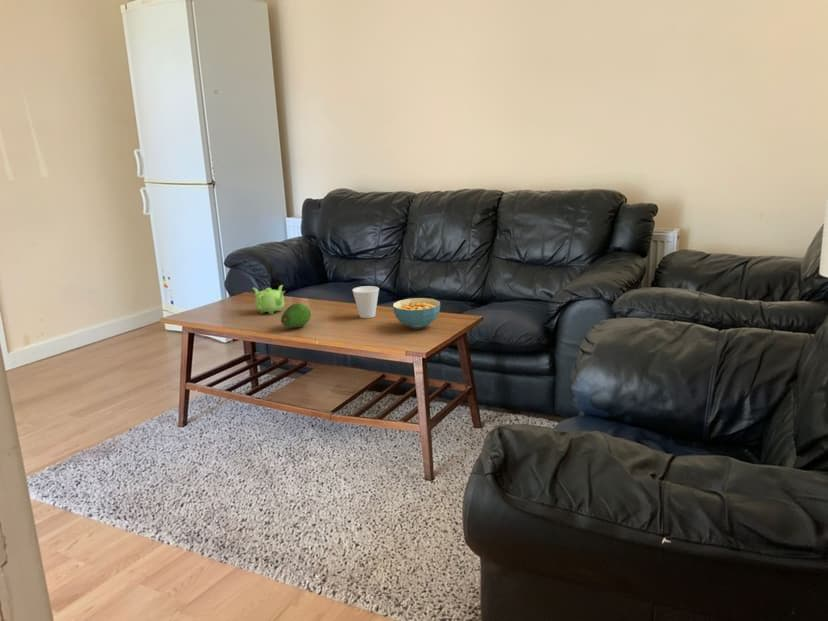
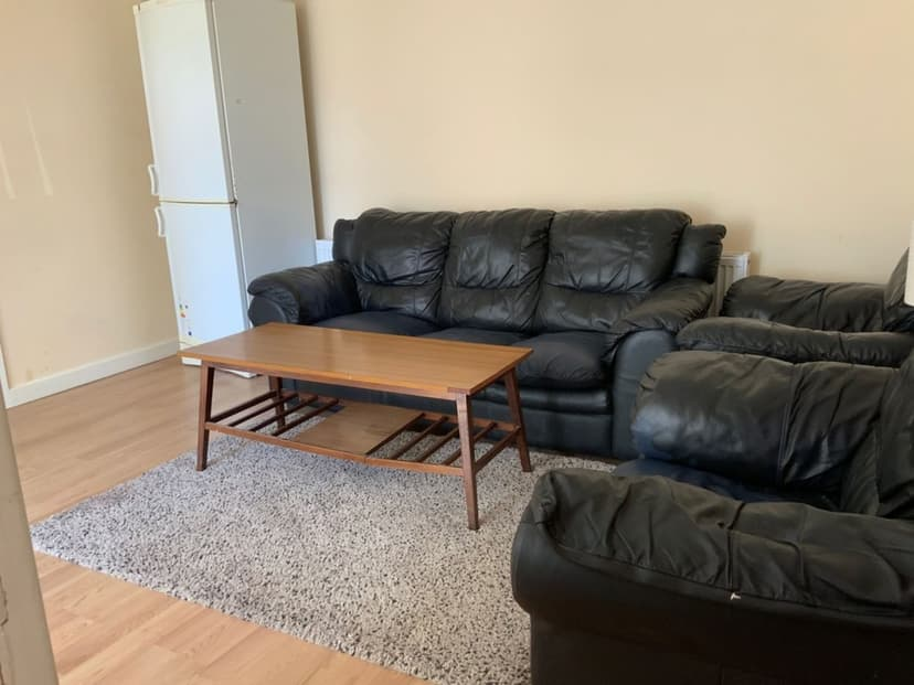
- teapot (271, 299)
- cup (366, 302)
- fruit (295, 316)
- cereal bowl (417, 315)
